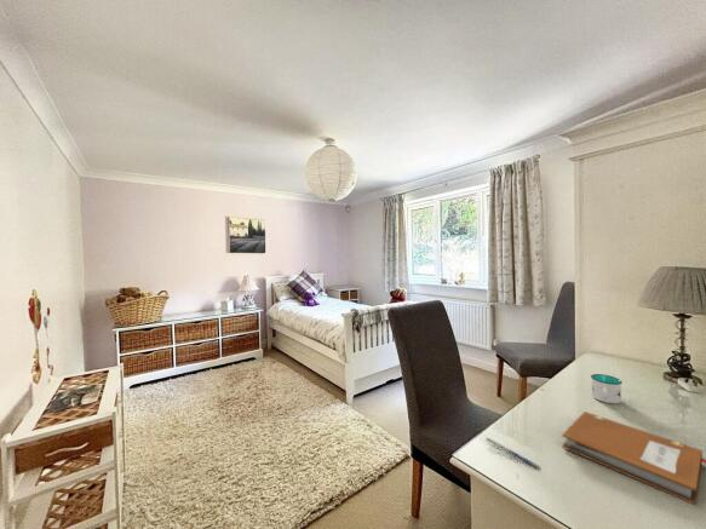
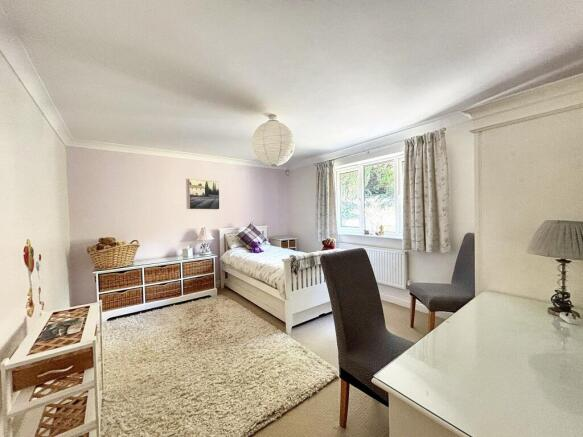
- pen (510, 450)
- notebook (632, 449)
- mug (605, 389)
